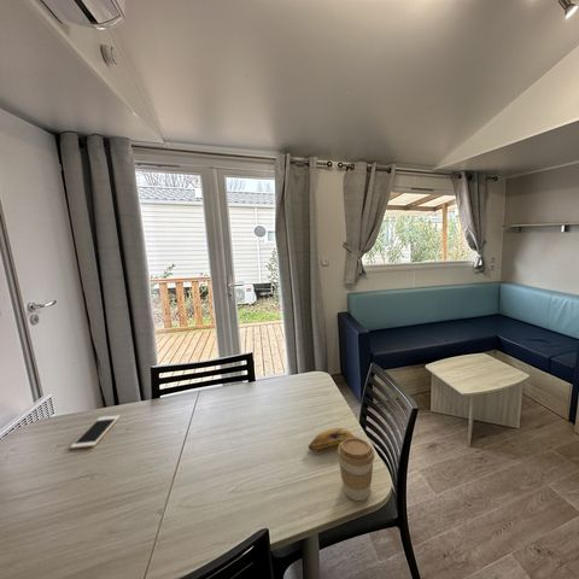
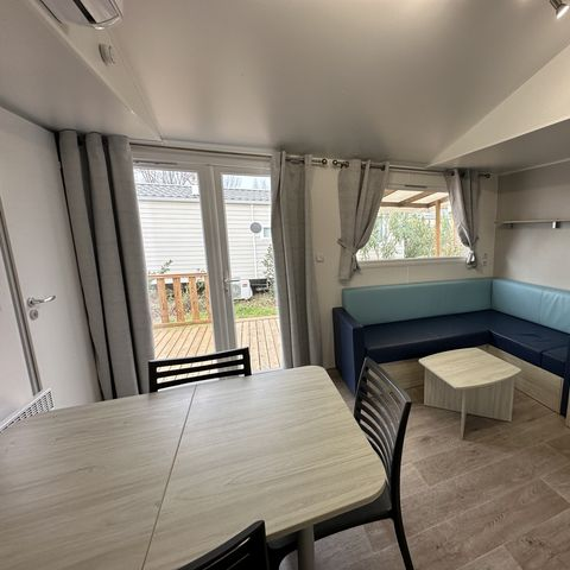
- banana (335, 438)
- coffee cup (356, 467)
- cell phone (96, 431)
